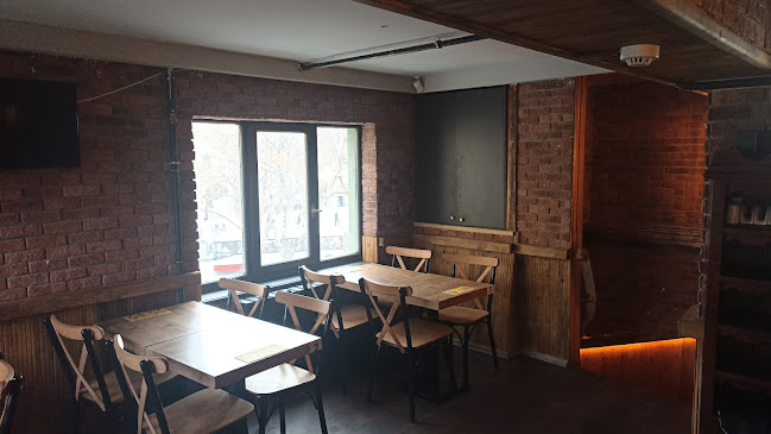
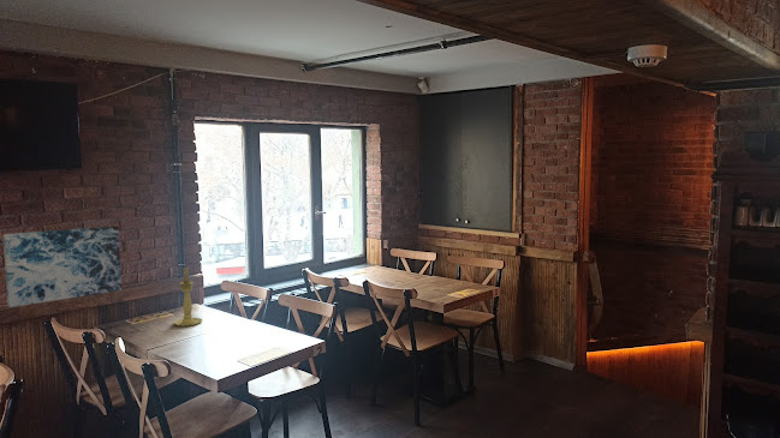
+ wall art (66, 264)
+ candle holder (186, 294)
